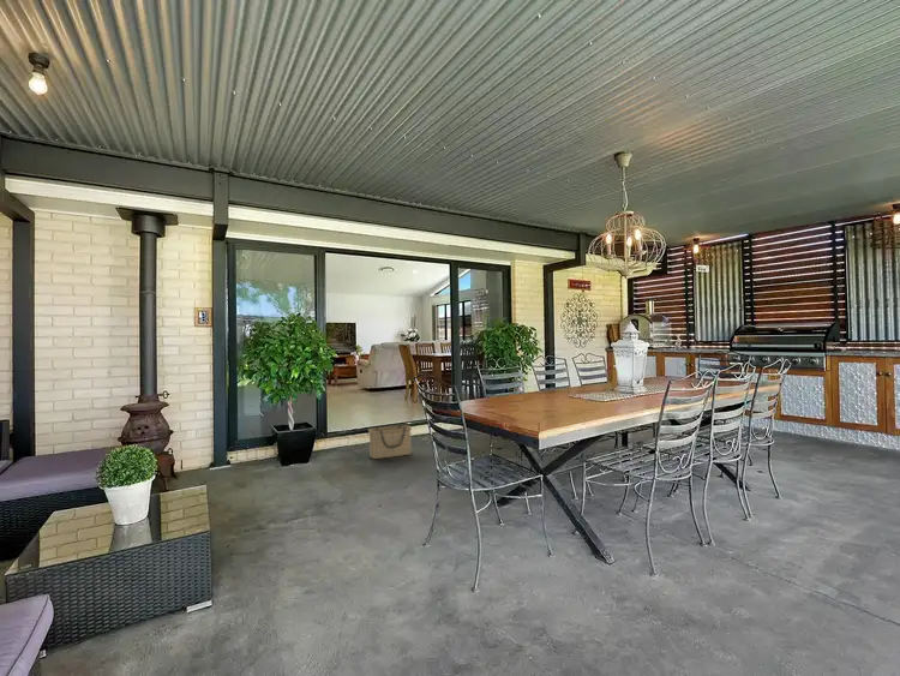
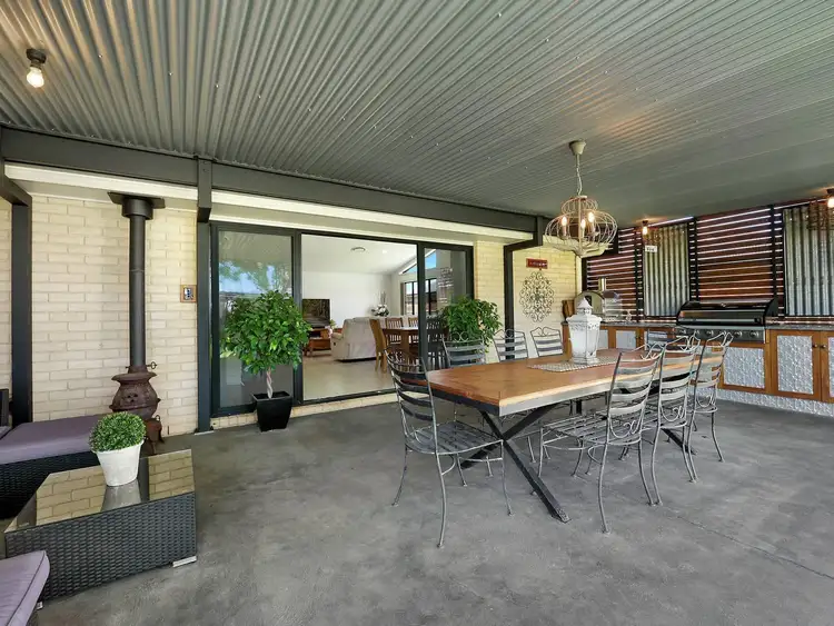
- basket (390, 441)
